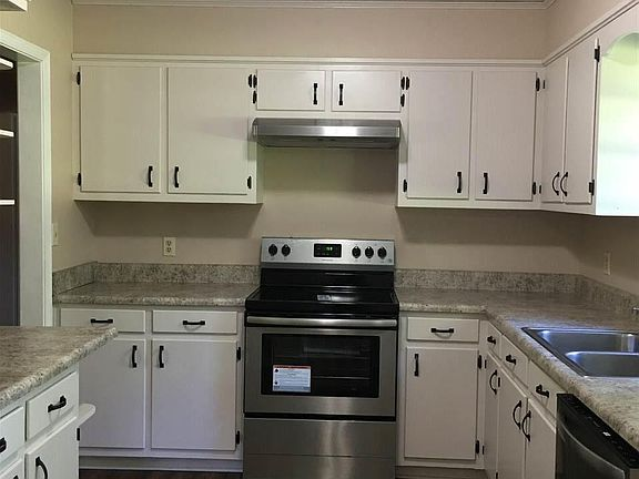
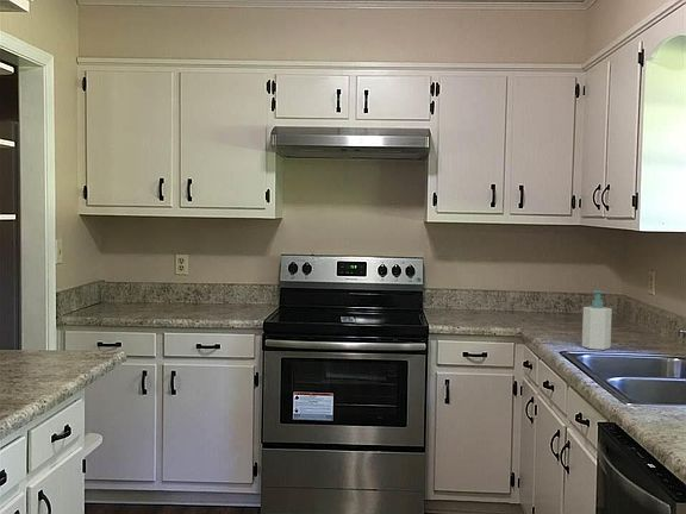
+ soap bottle (597, 319)
